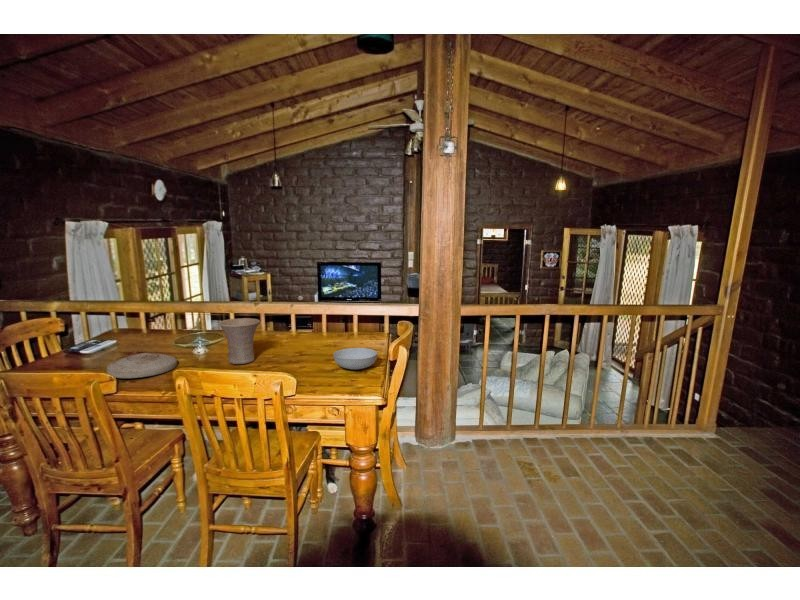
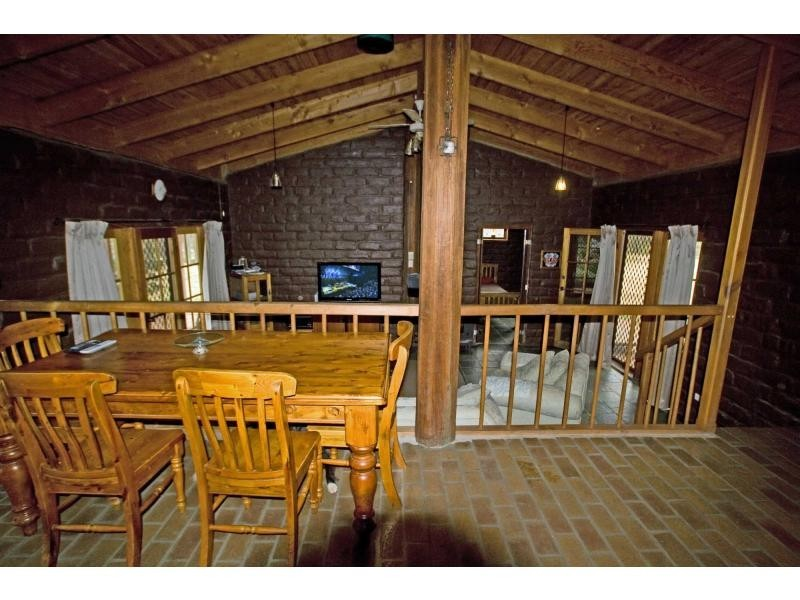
- vase (240, 341)
- serving bowl (355, 359)
- plate (142, 362)
